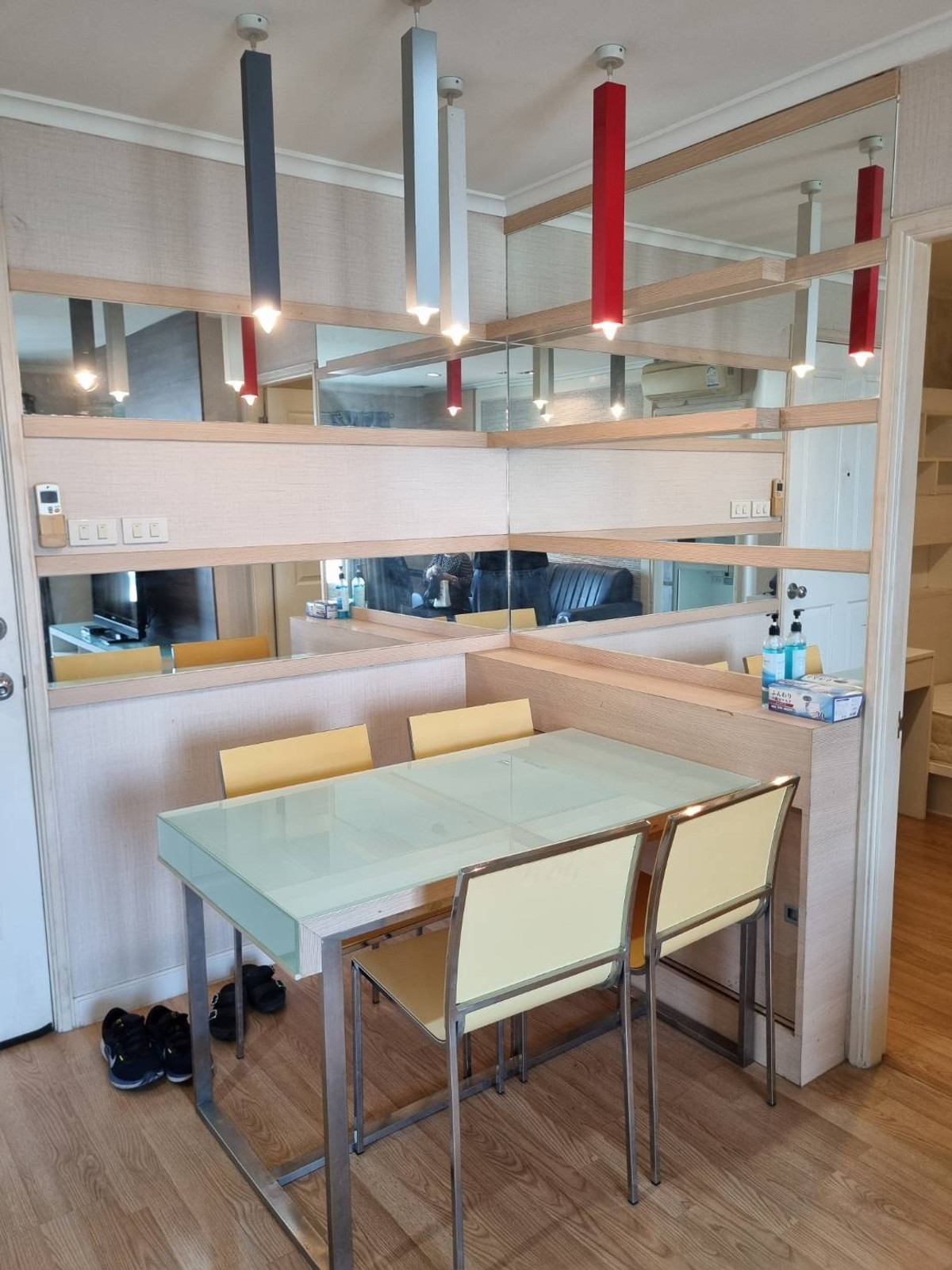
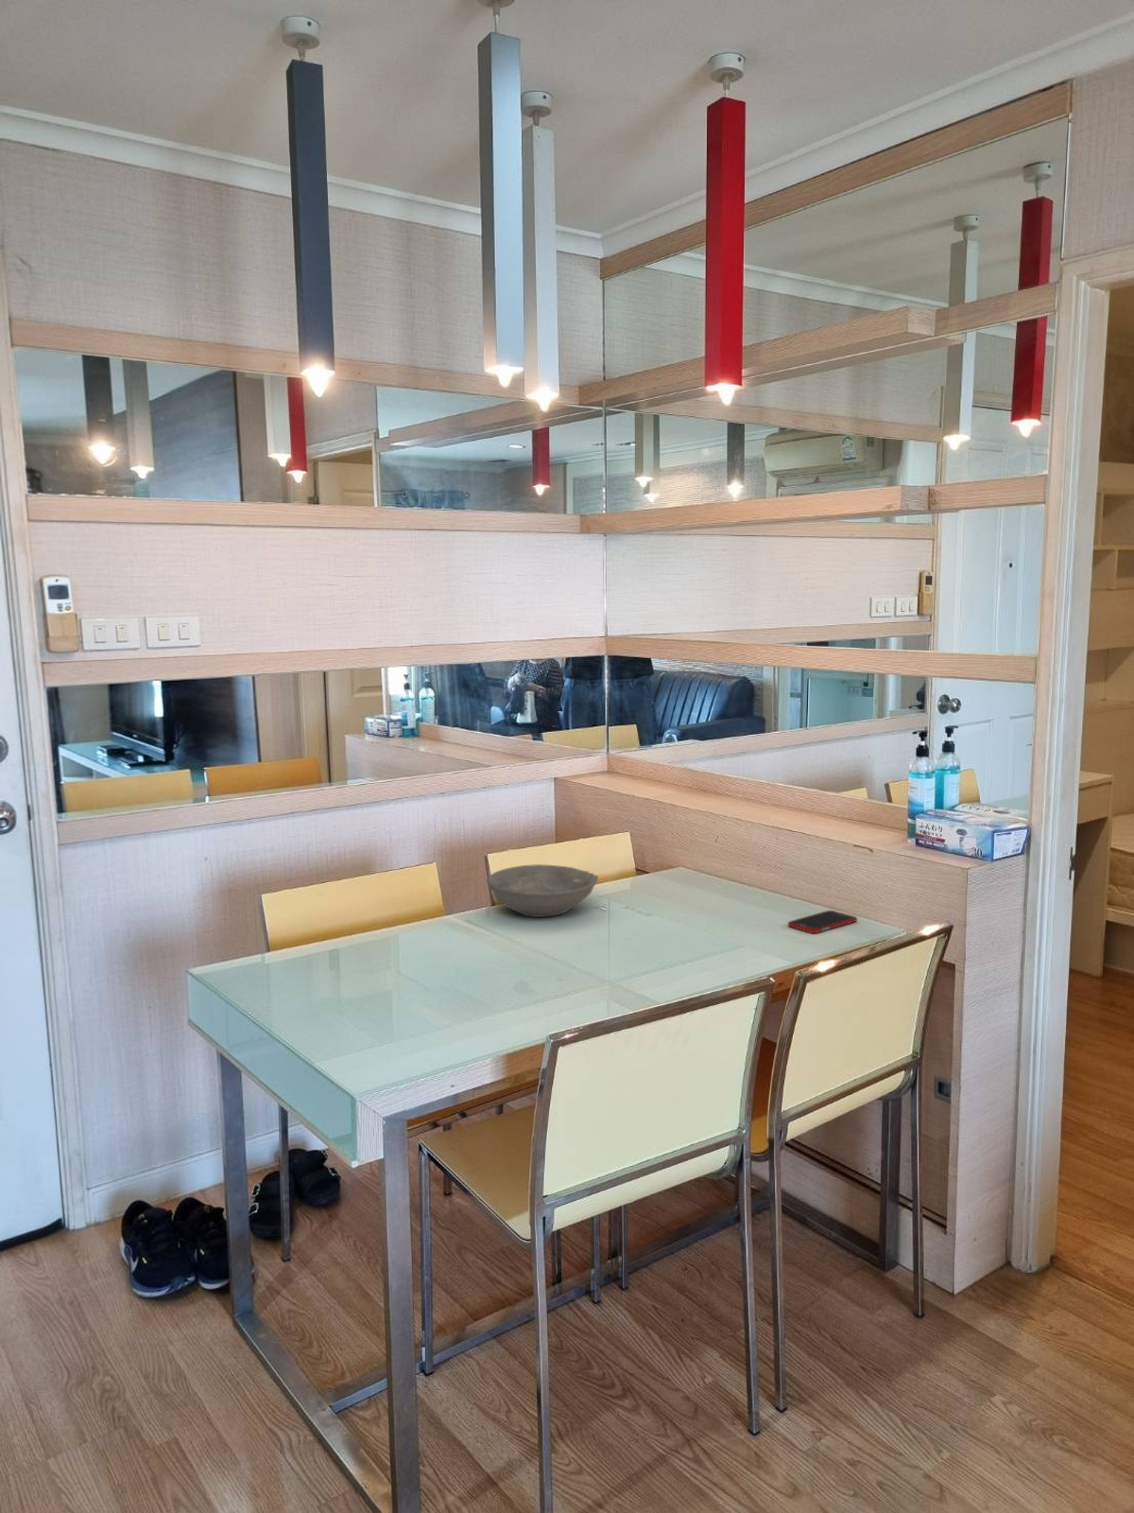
+ bowl (542, 895)
+ cell phone (822, 921)
